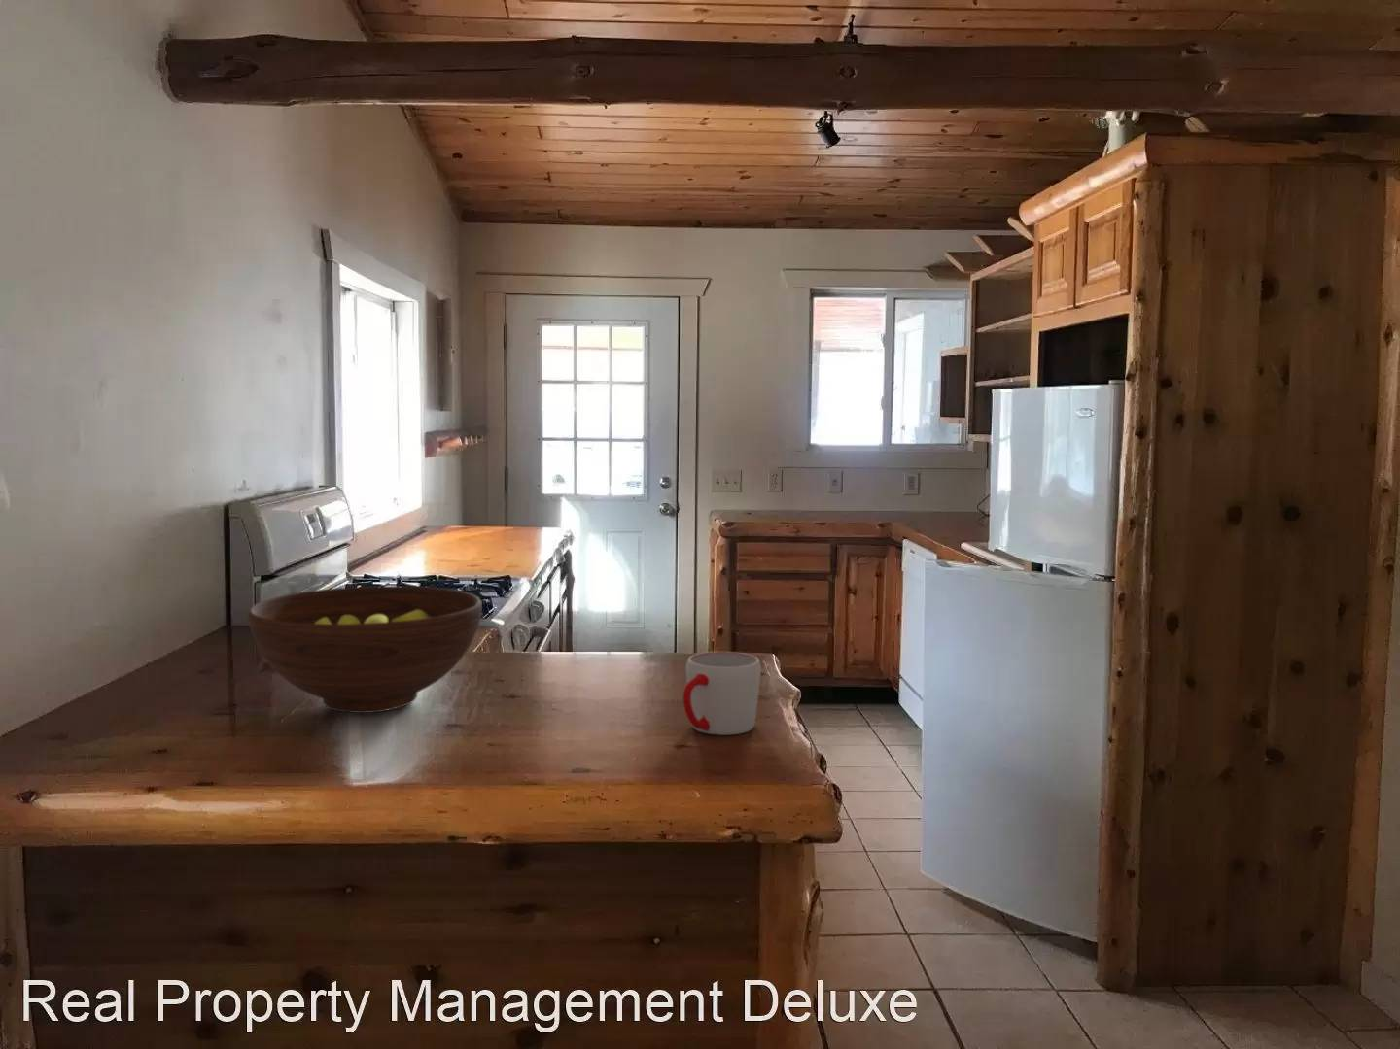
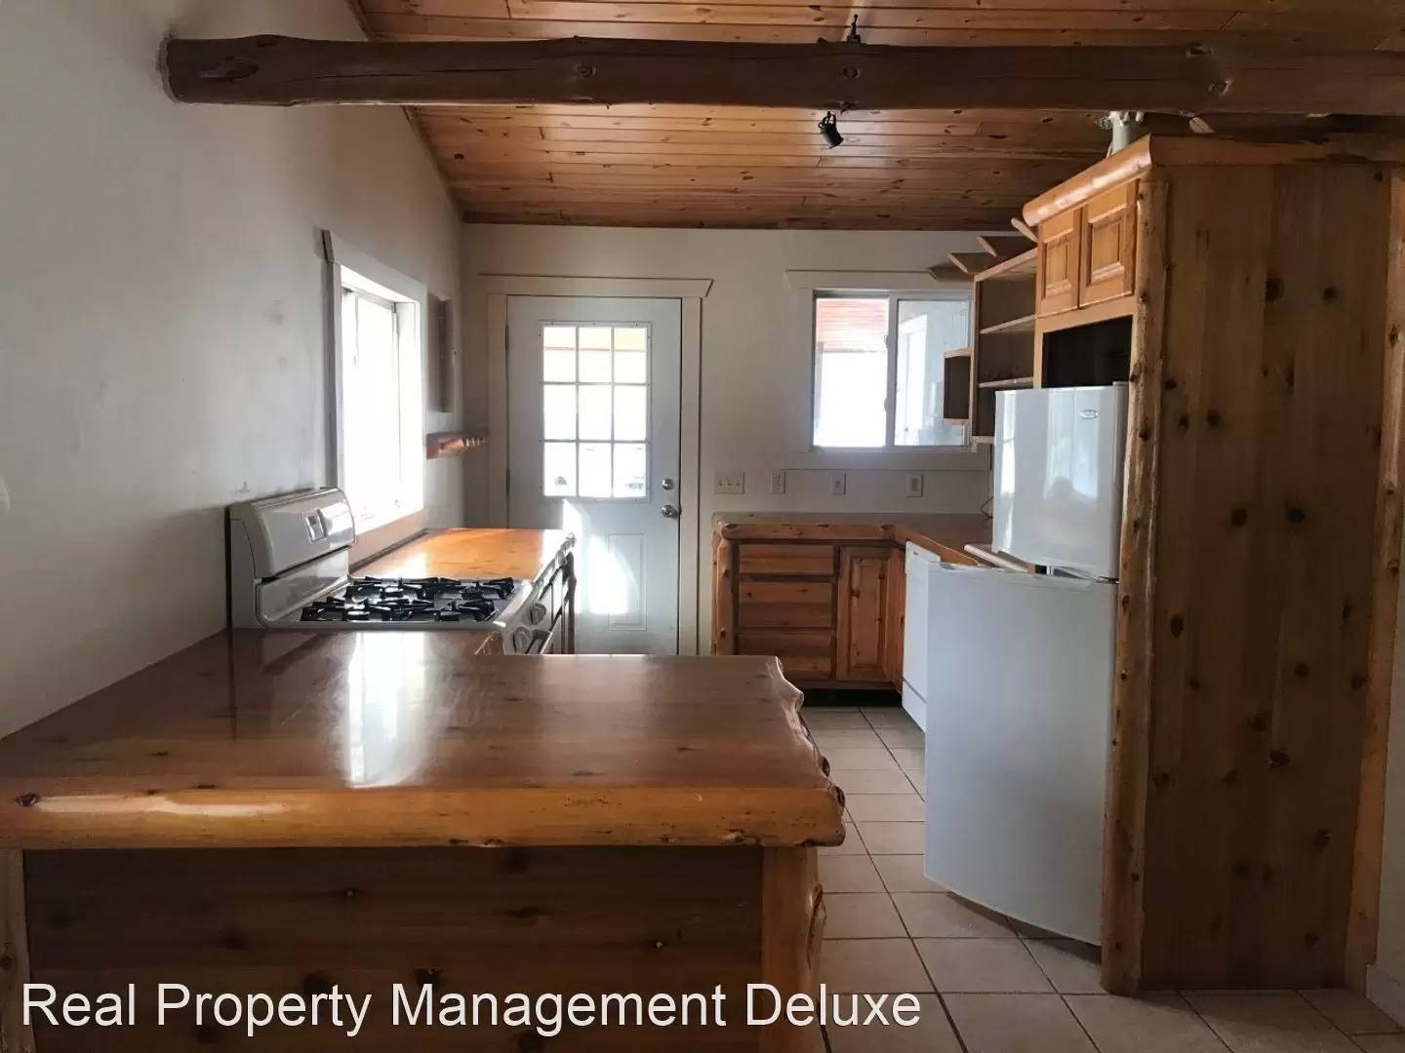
- fruit bowl (369, 653)
- mug (714, 696)
